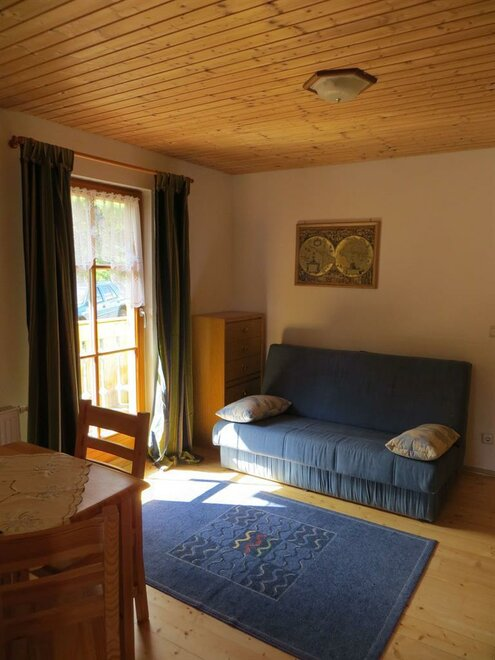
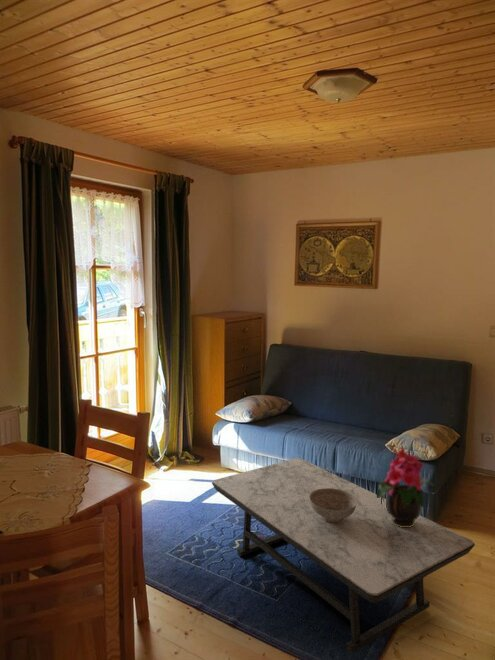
+ coffee table (325, 543)
+ potted flower (406, 488)
+ decorative bowl (332, 507)
